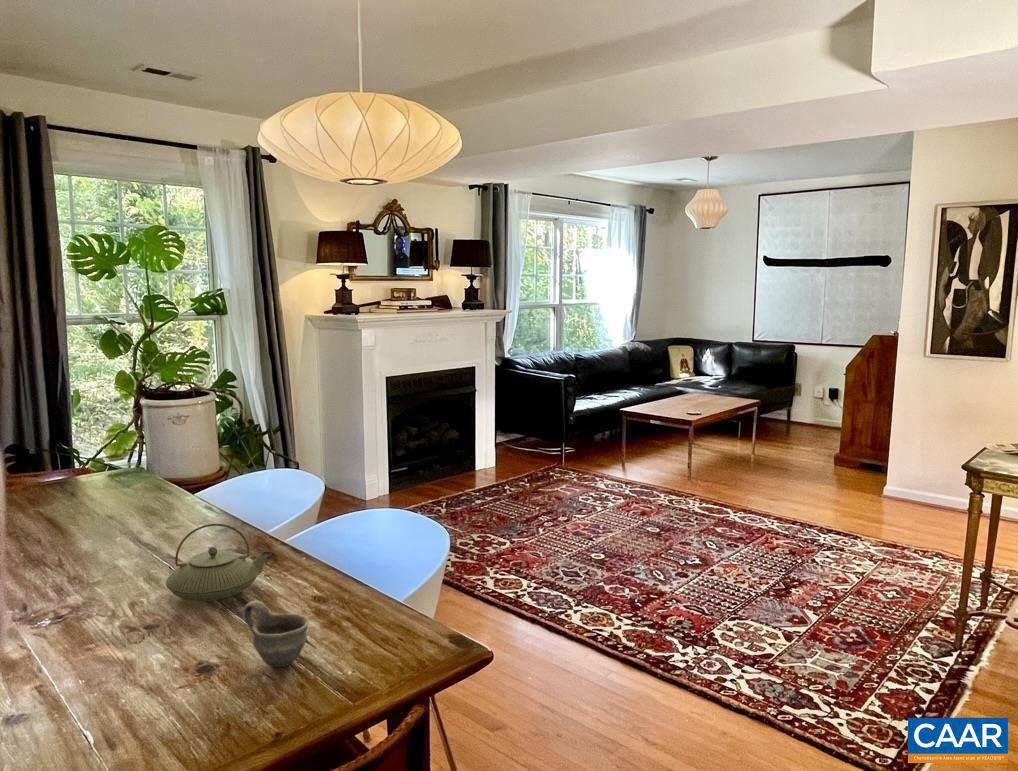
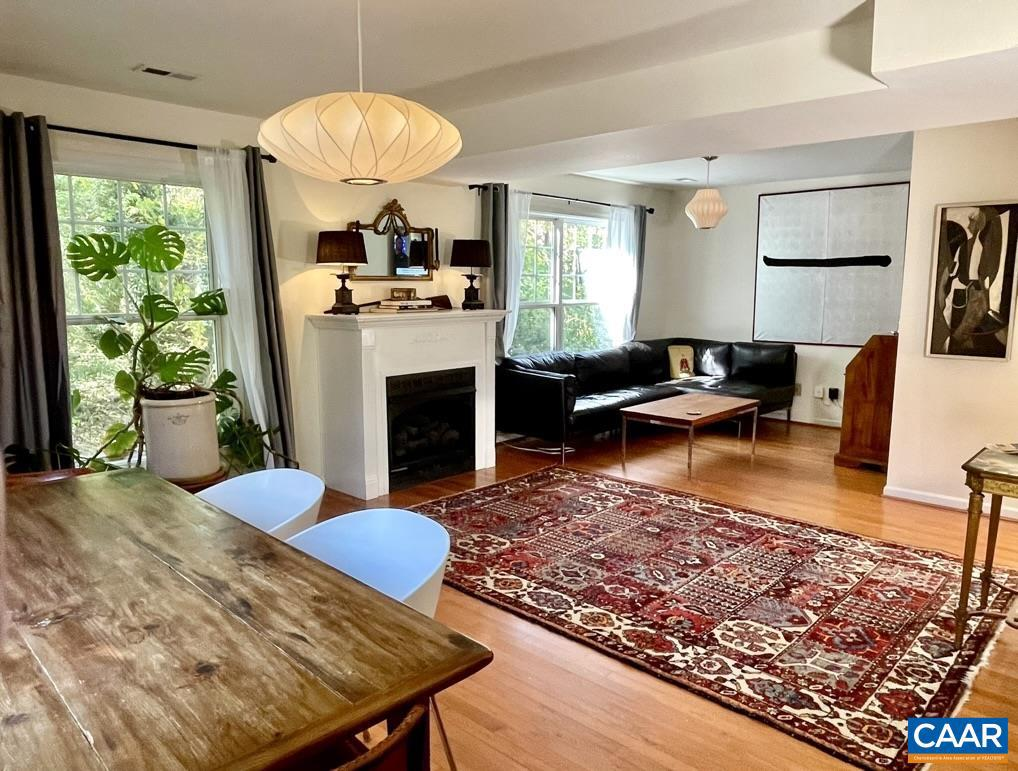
- cup (278, 632)
- teapot (219, 556)
